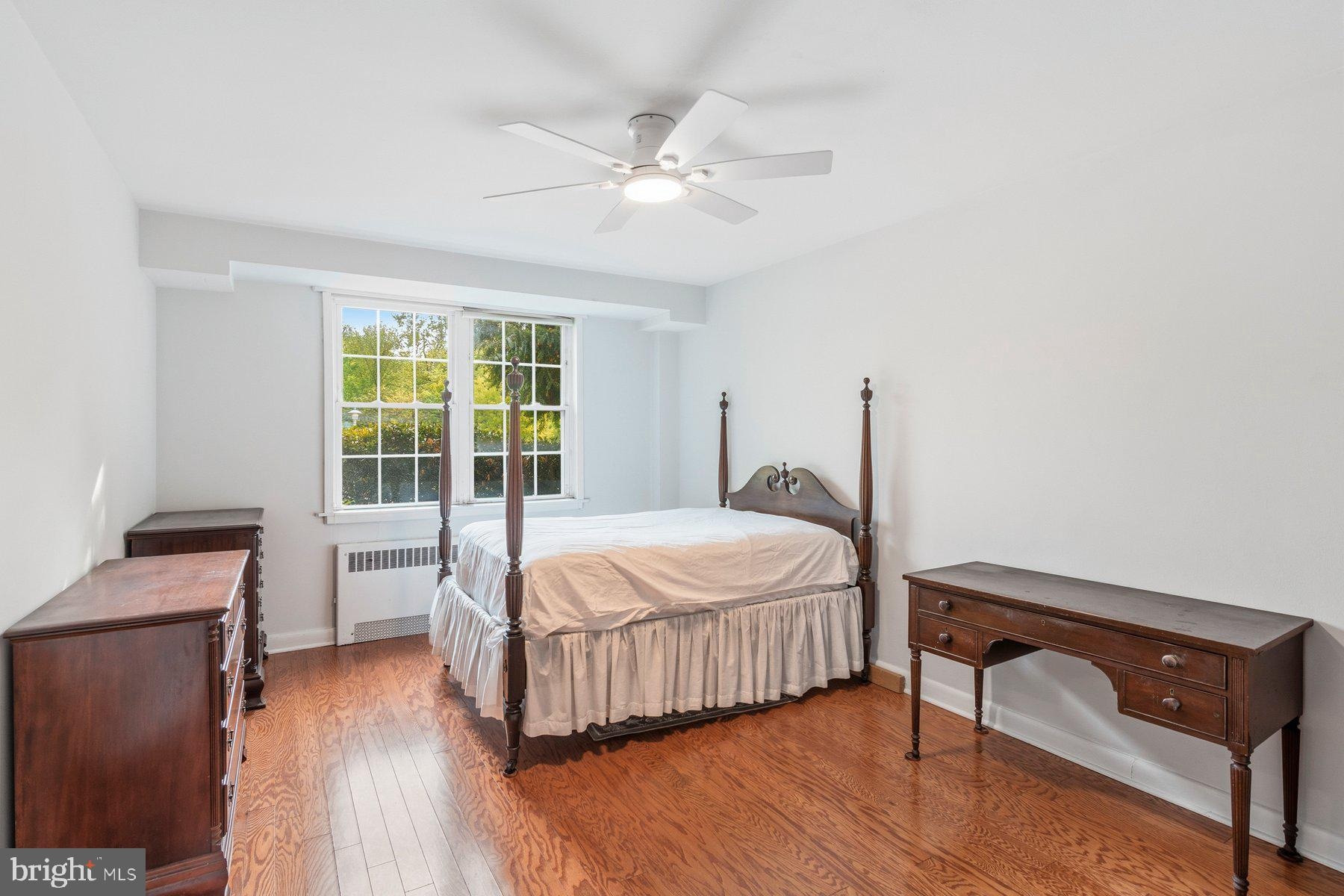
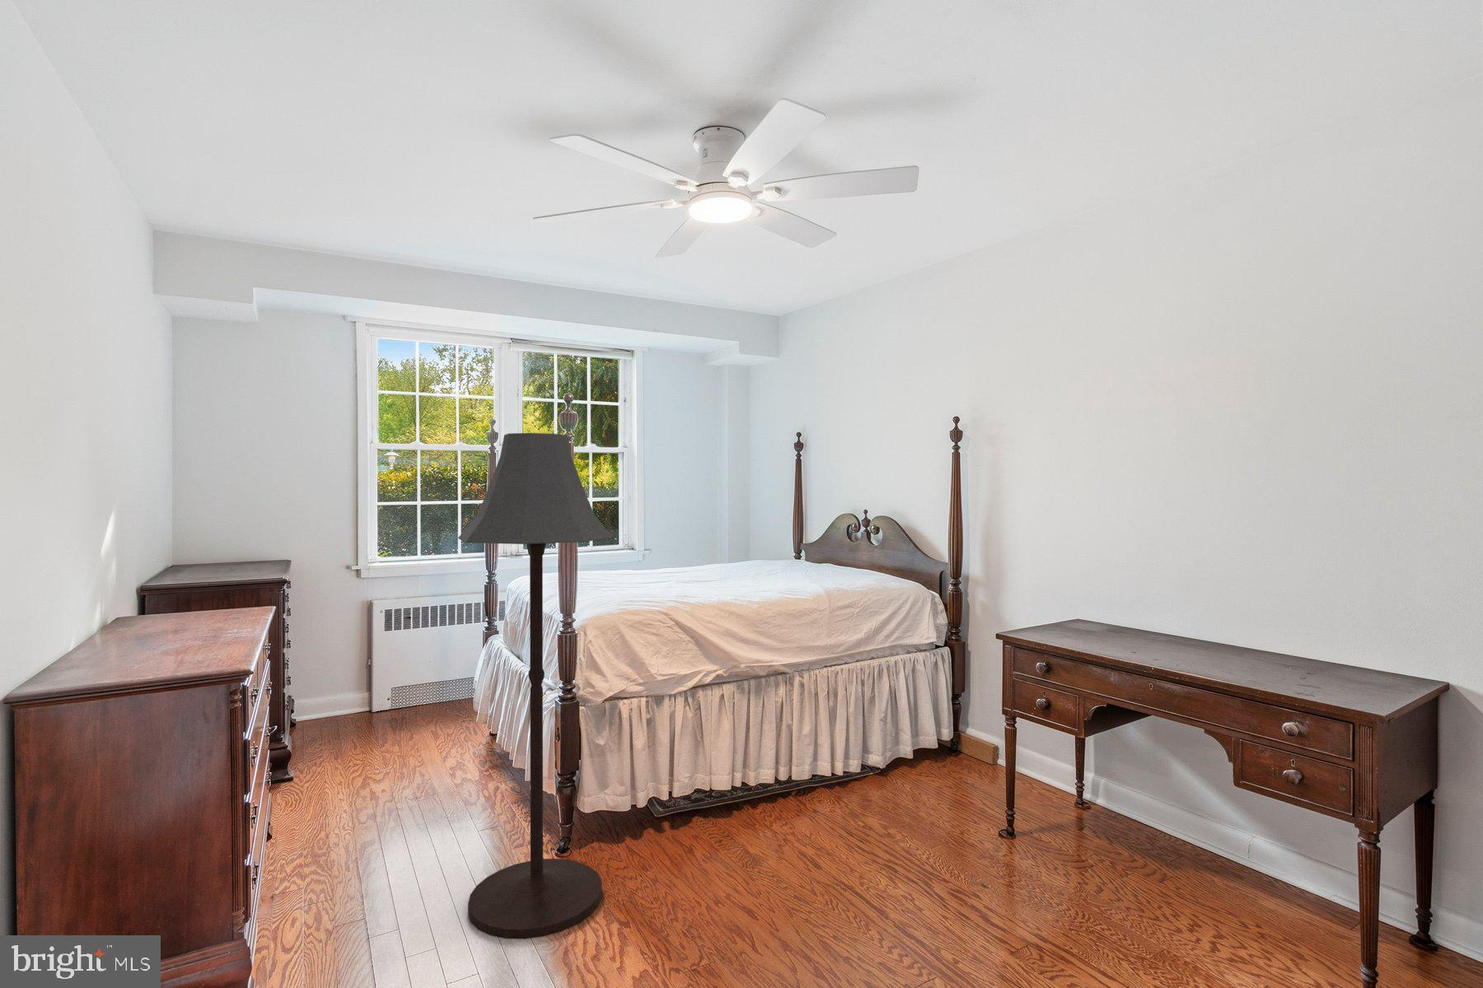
+ floor lamp (536, 668)
